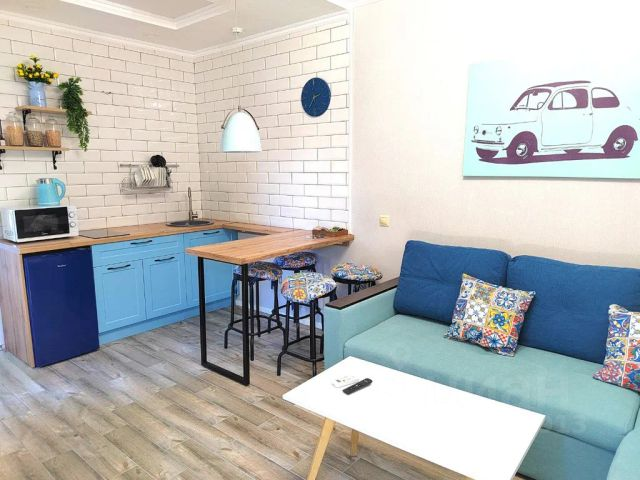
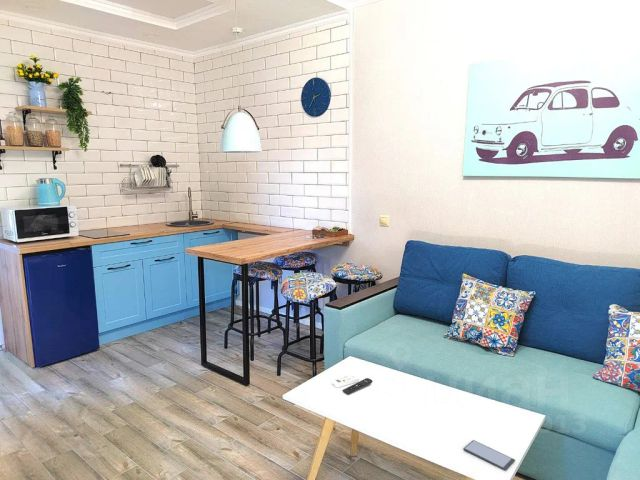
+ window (488, 454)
